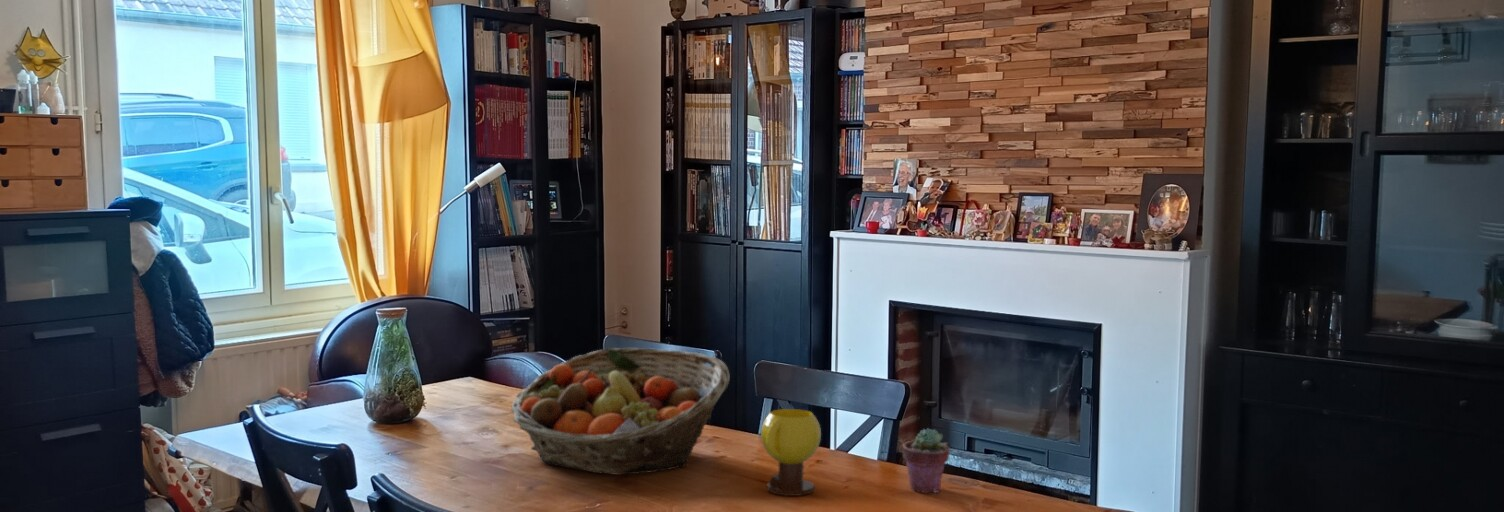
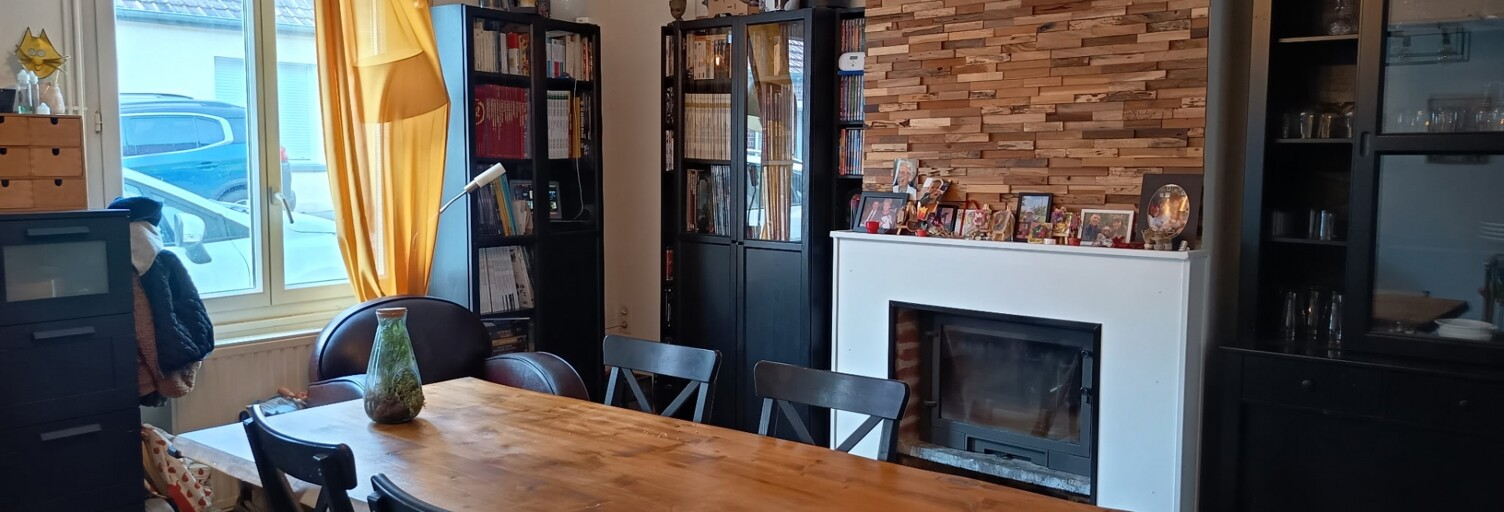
- potted succulent (926, 458)
- mug (790, 451)
- fruit basket (620, 407)
